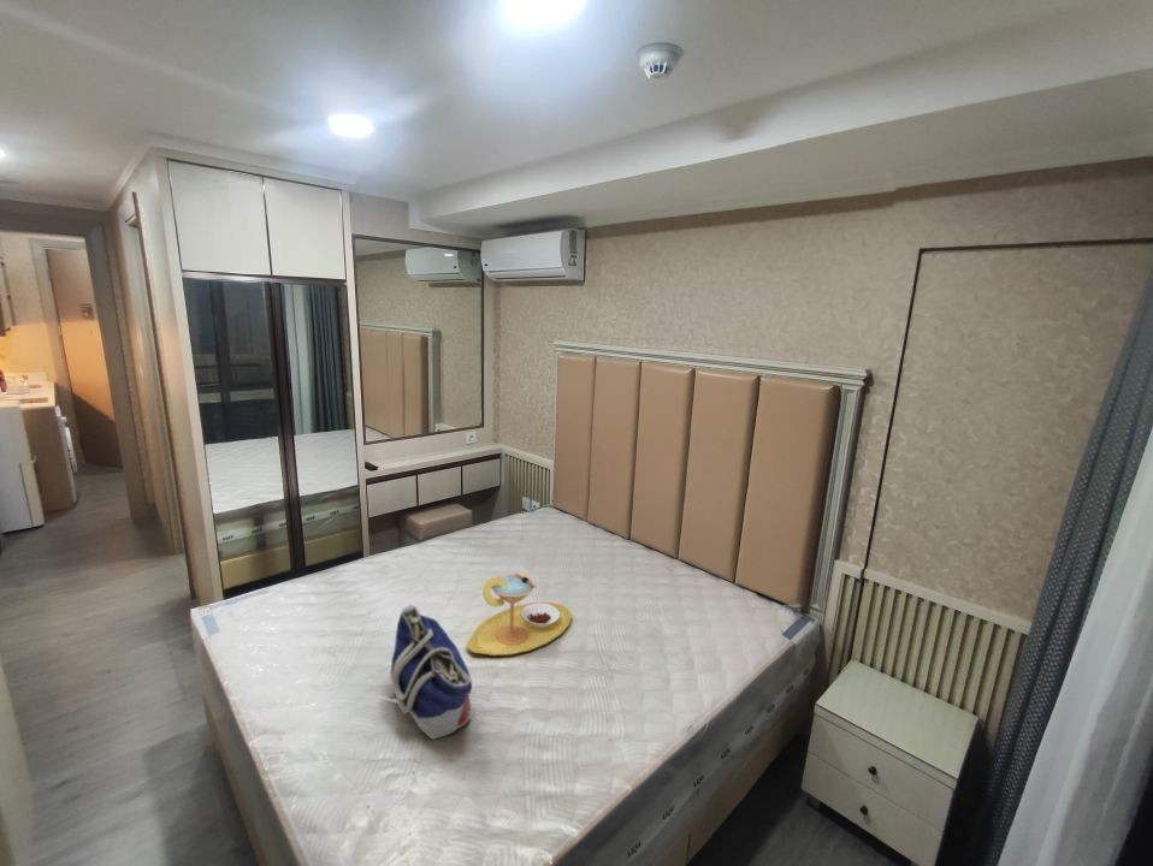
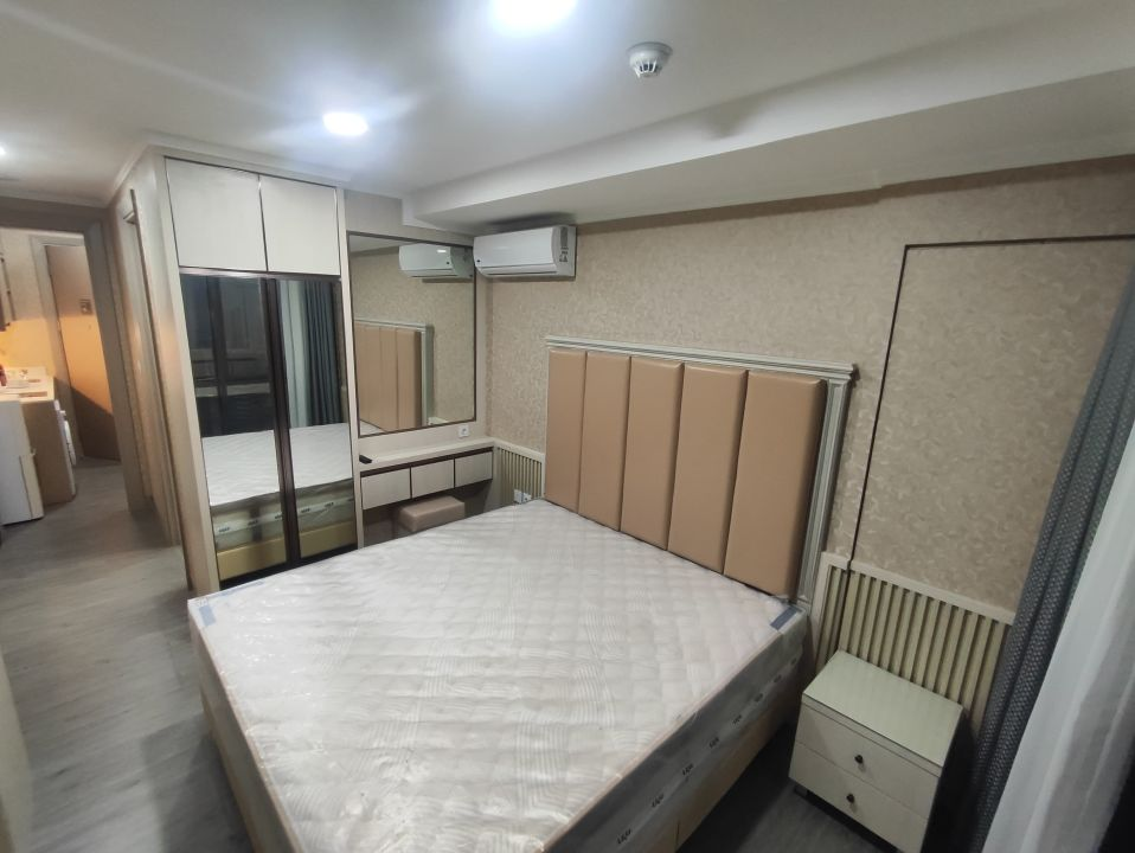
- tote bag (432, 672)
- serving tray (520, 600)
